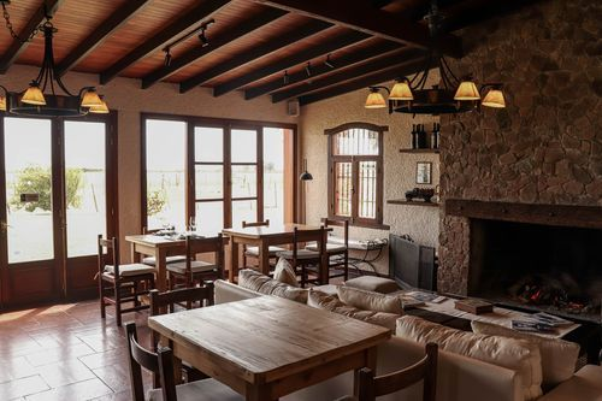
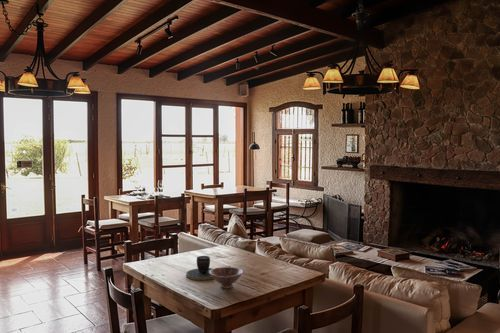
+ bowl (226, 279)
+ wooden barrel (203, 266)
